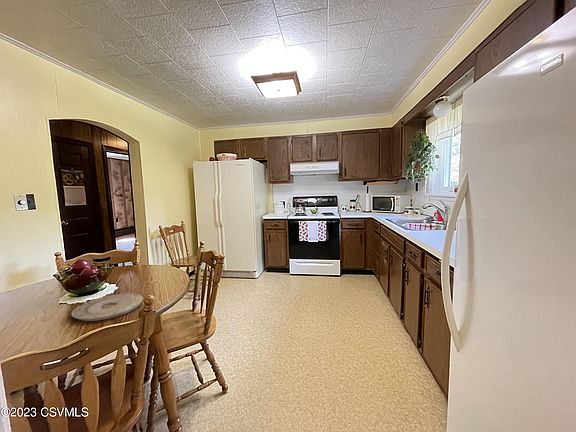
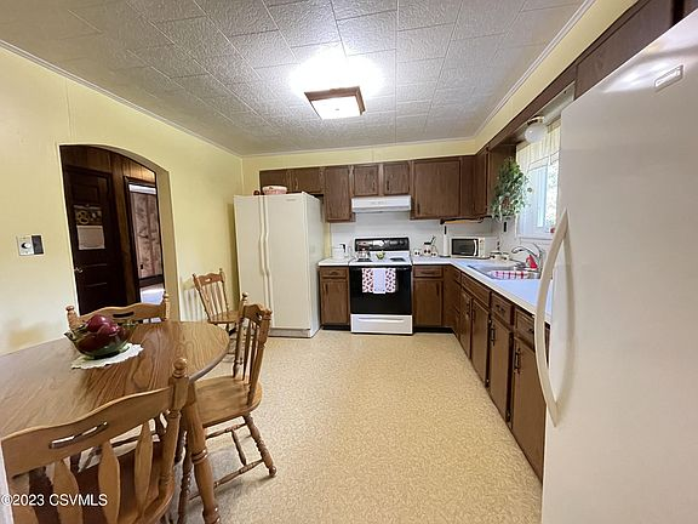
- plate (110, 306)
